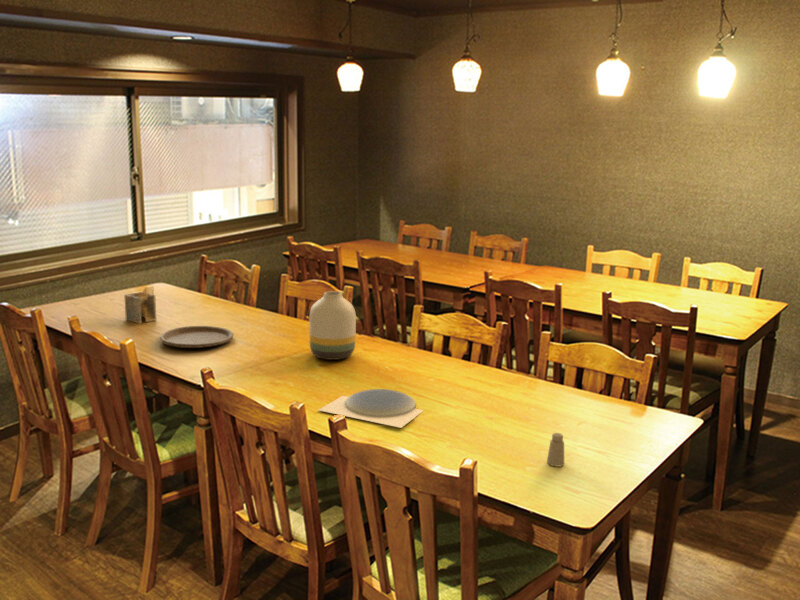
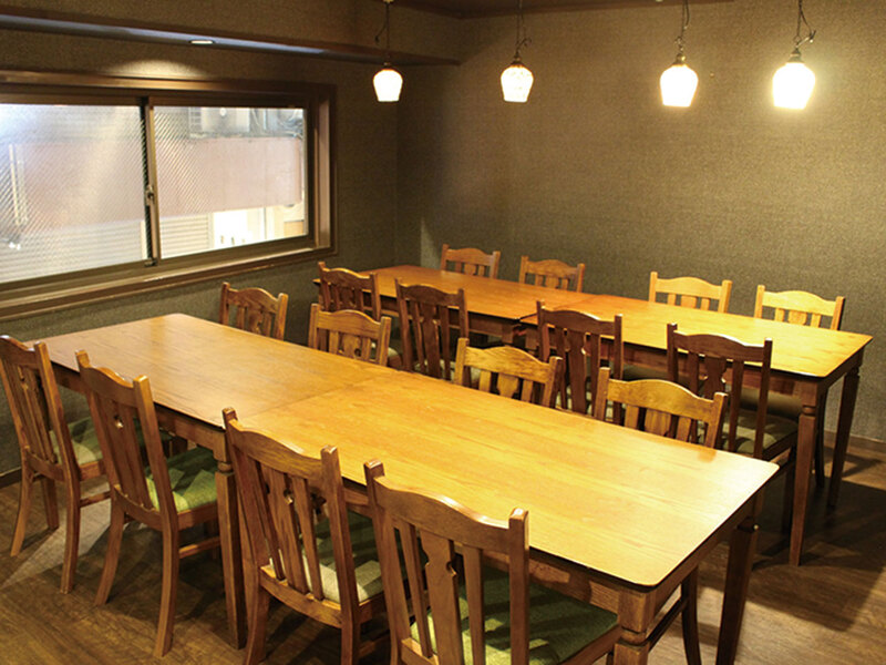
- plate (197, 337)
- saltshaker (556, 448)
- vase (332, 325)
- plate (380, 399)
- napkin holder (140, 303)
